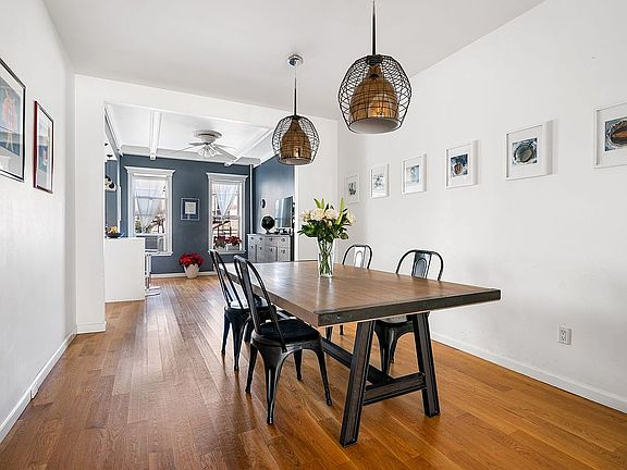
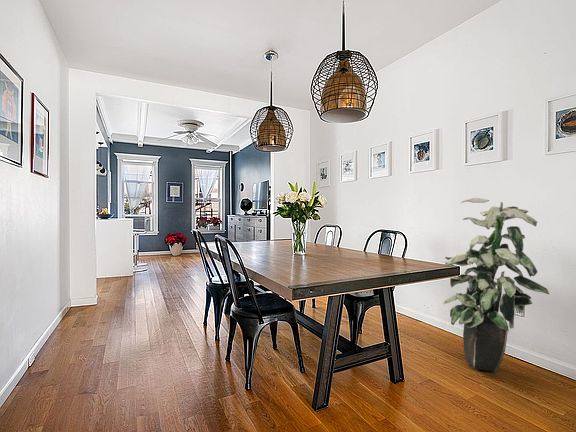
+ indoor plant (486, 281)
